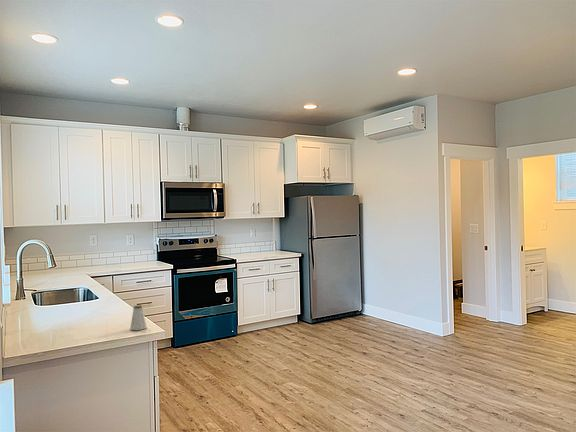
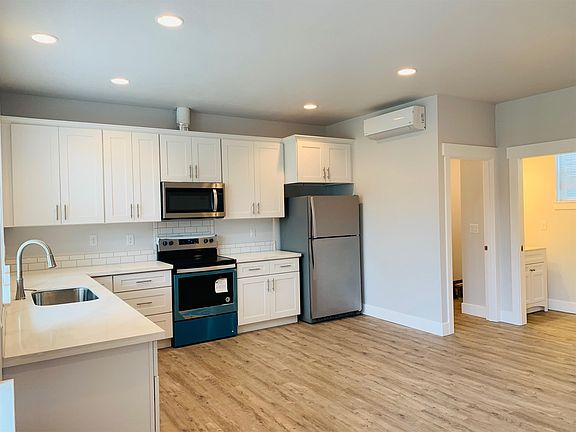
- saltshaker (138, 317)
